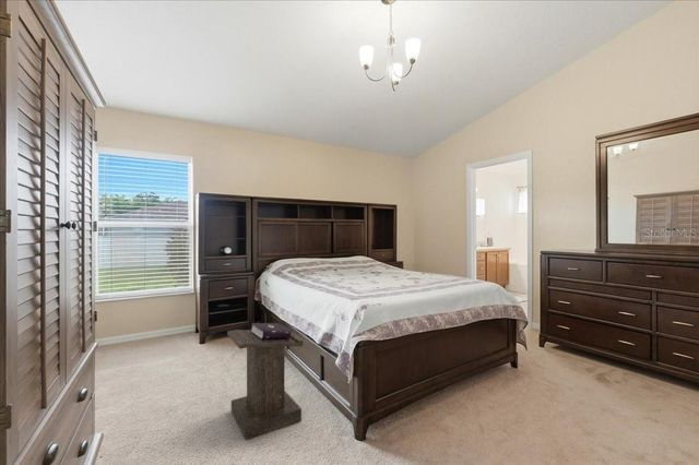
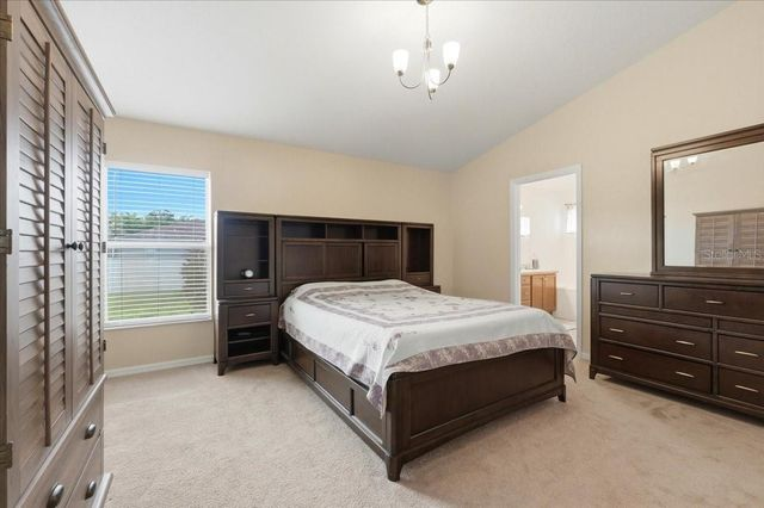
- lectern (264, 370)
